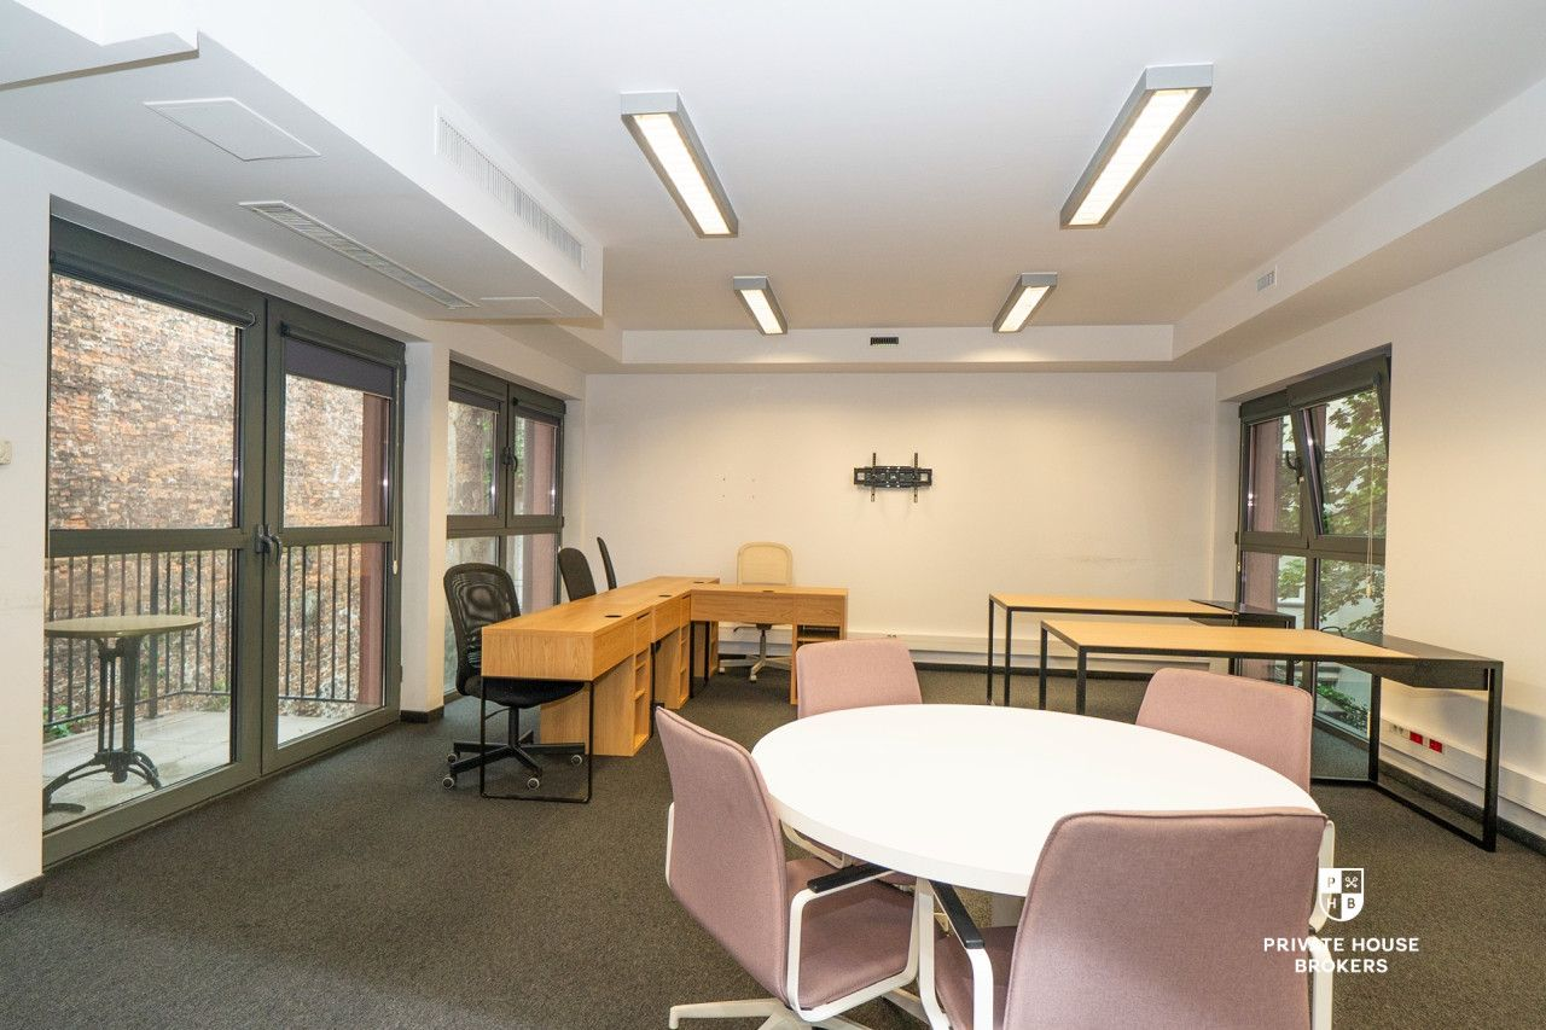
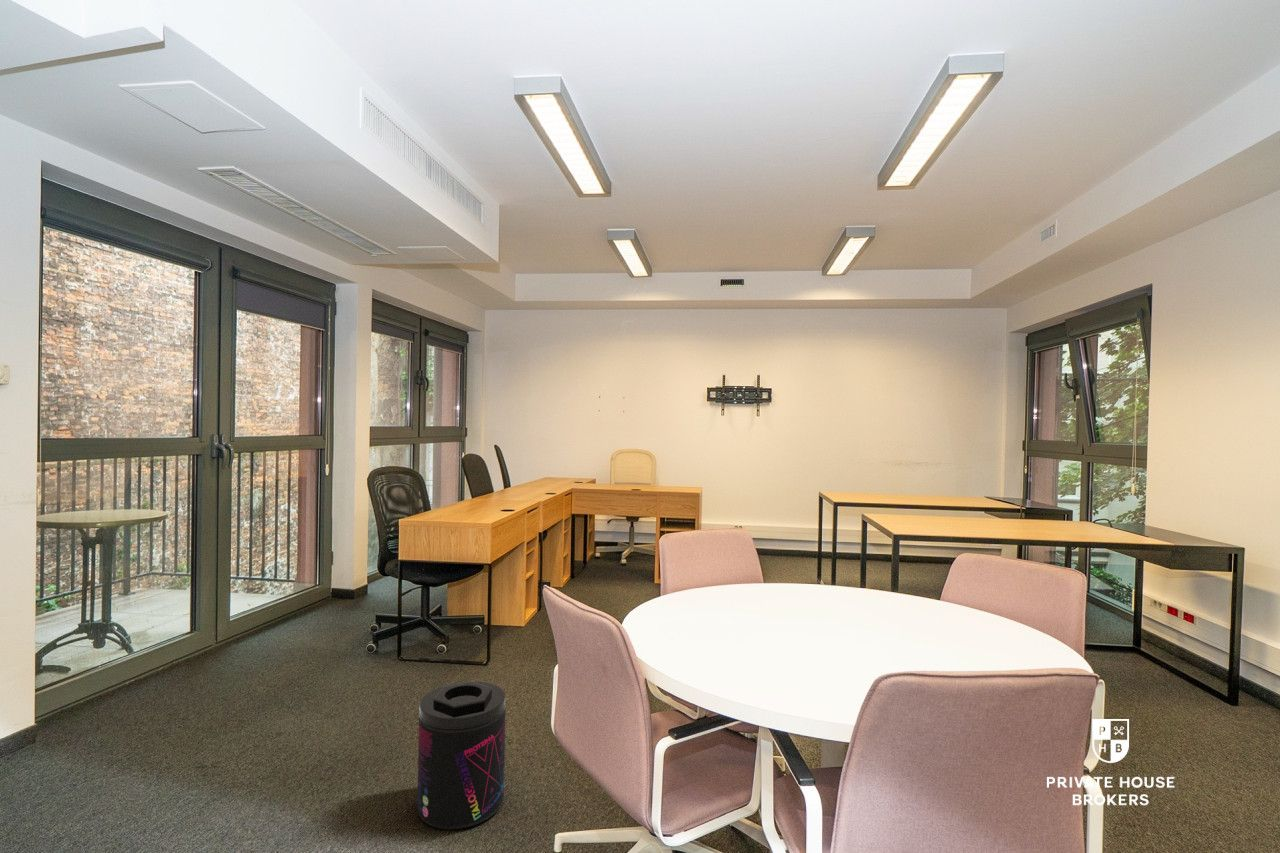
+ supplement container (462, 748)
